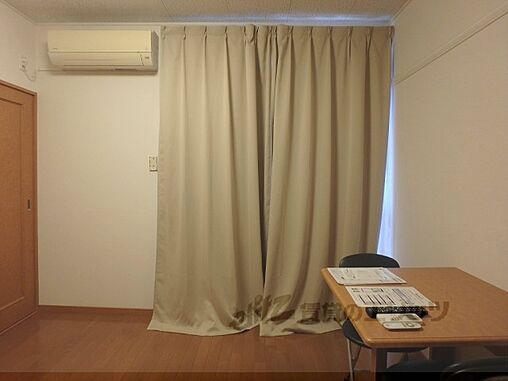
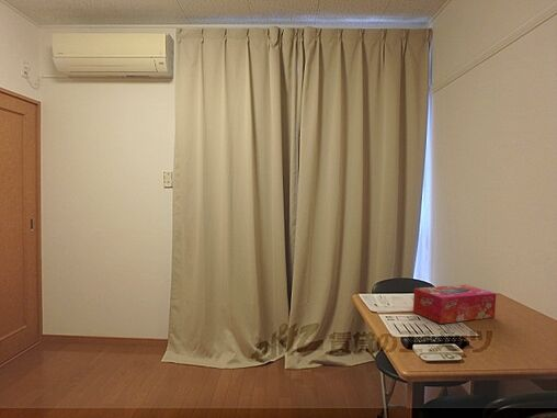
+ tissue box (454, 302)
